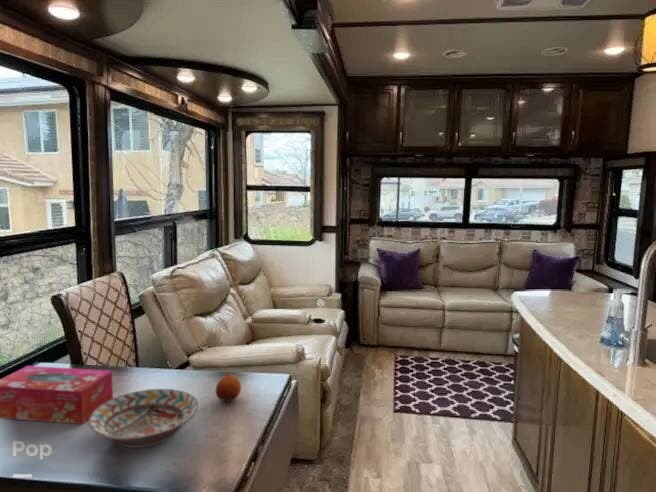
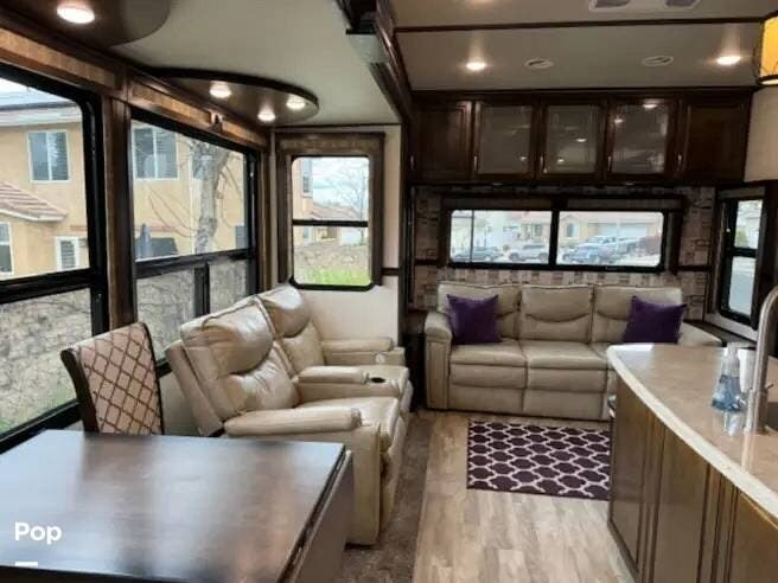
- tissue box (53, 393)
- fruit (228, 387)
- decorative bowl (146, 422)
